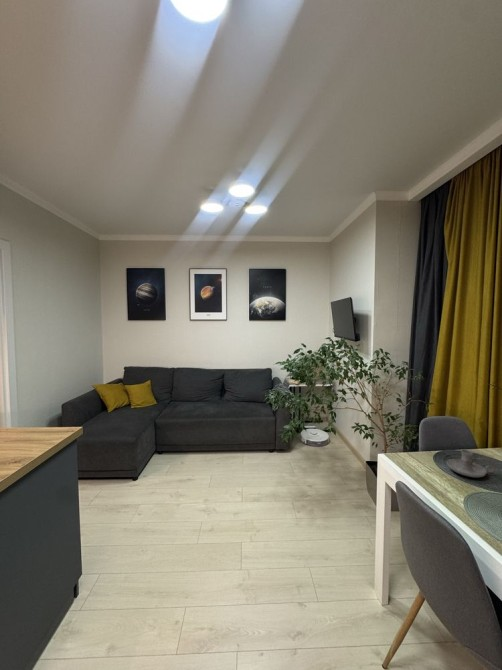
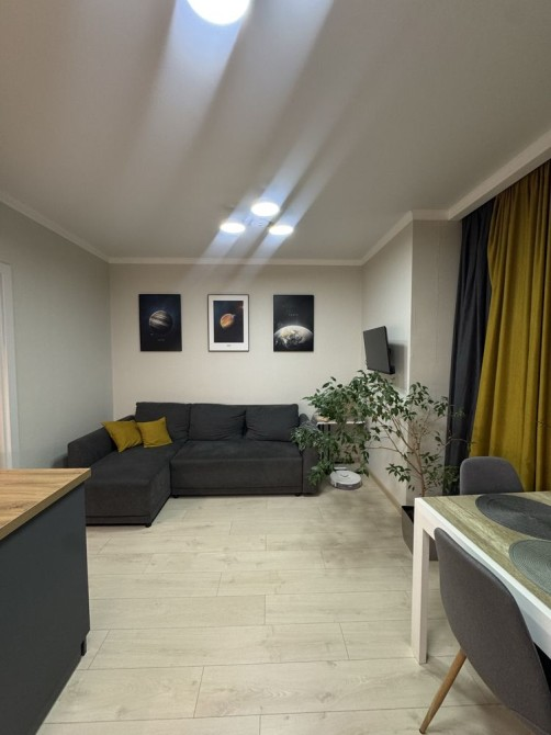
- candle holder (470, 462)
